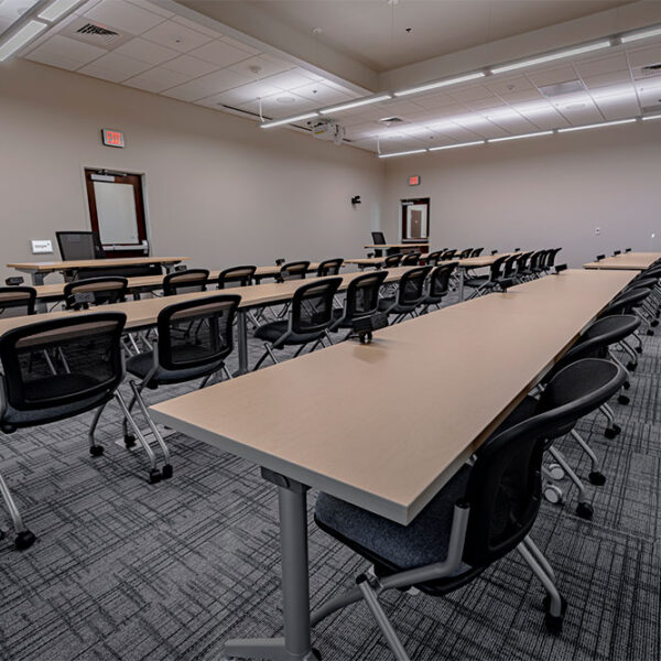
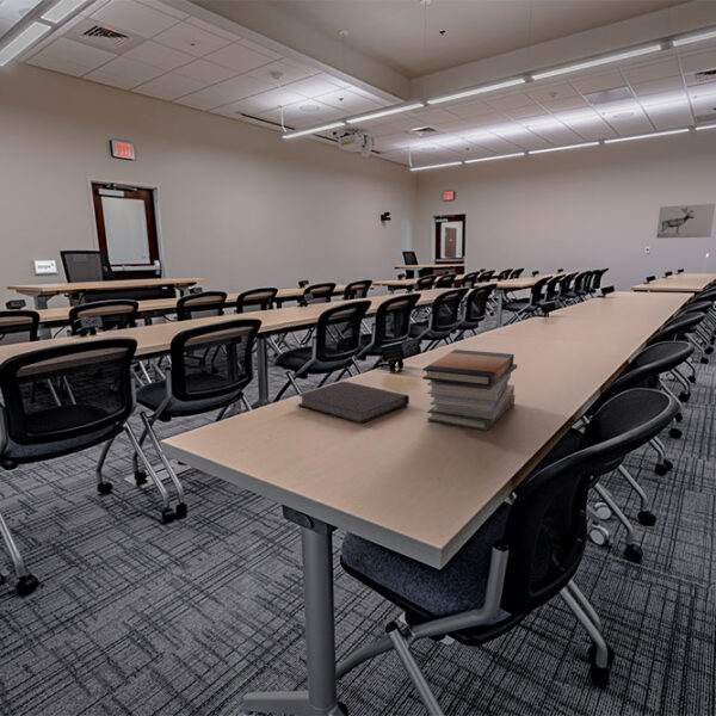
+ book stack (471, 385)
+ notebook (352, 400)
+ wall art (684, 221)
